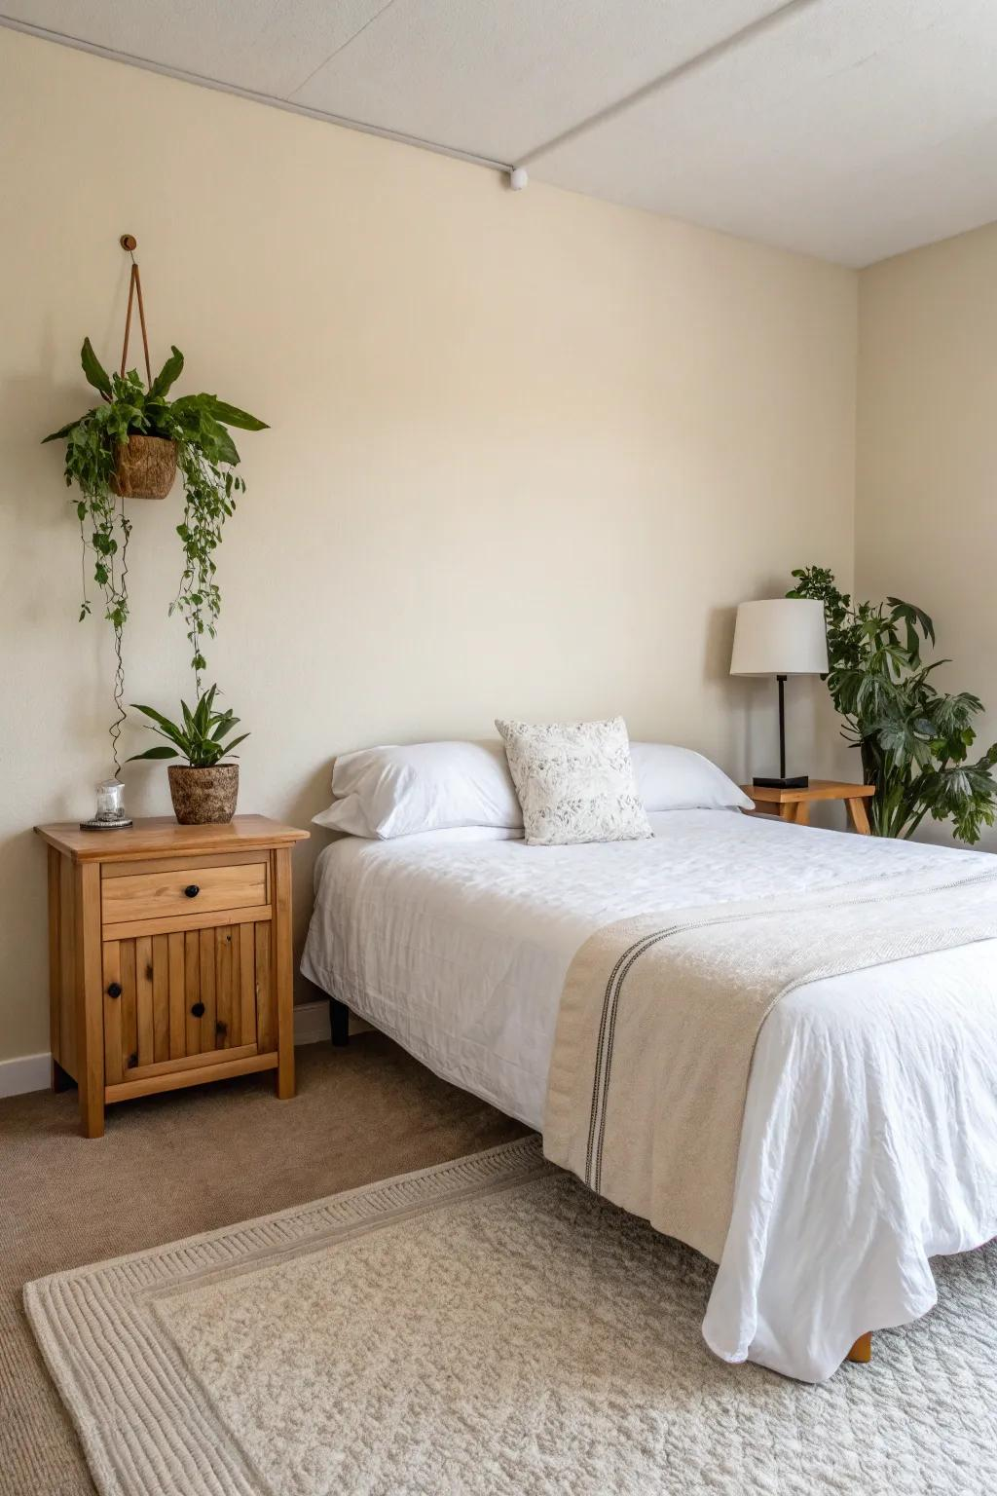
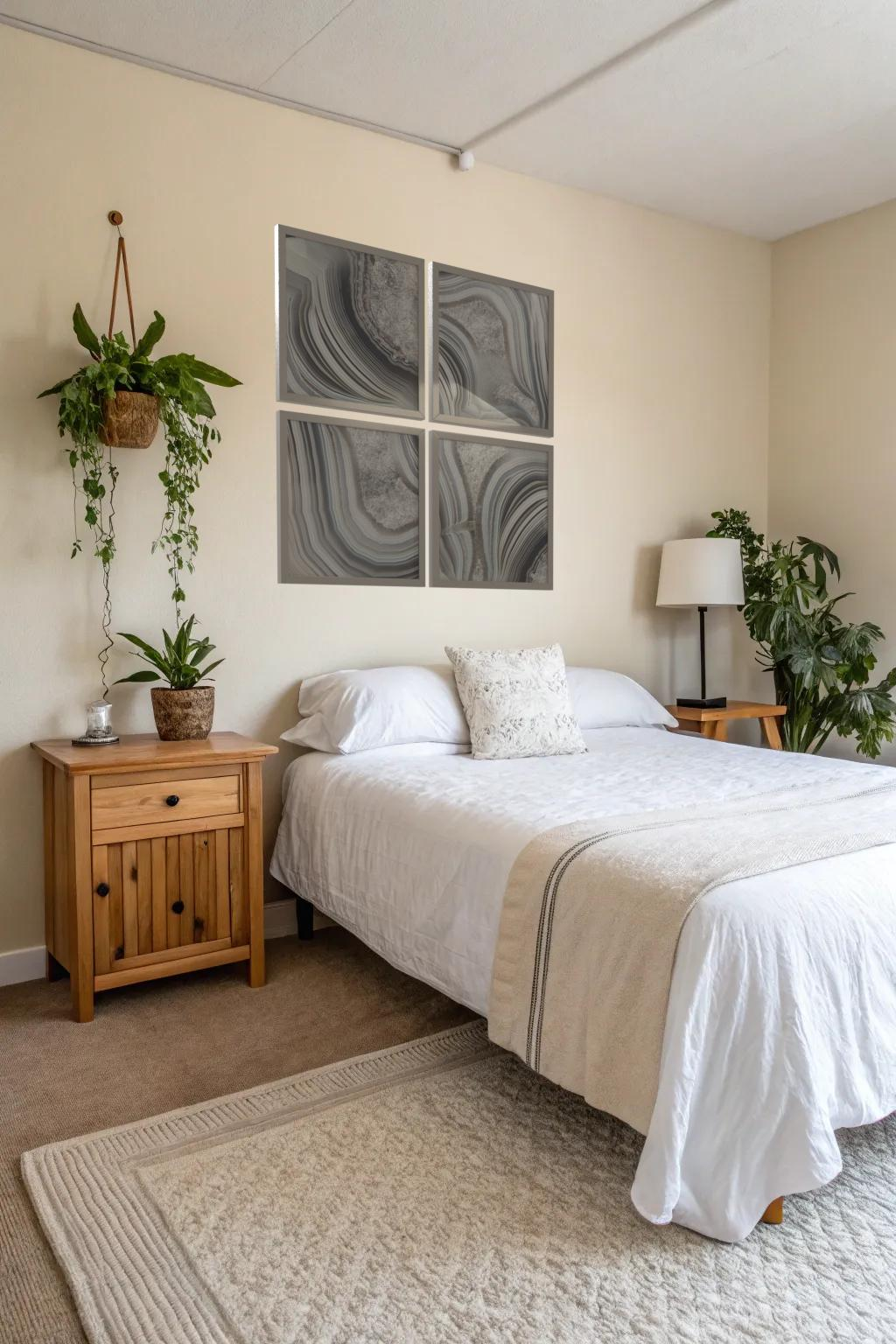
+ wall art (424, 429)
